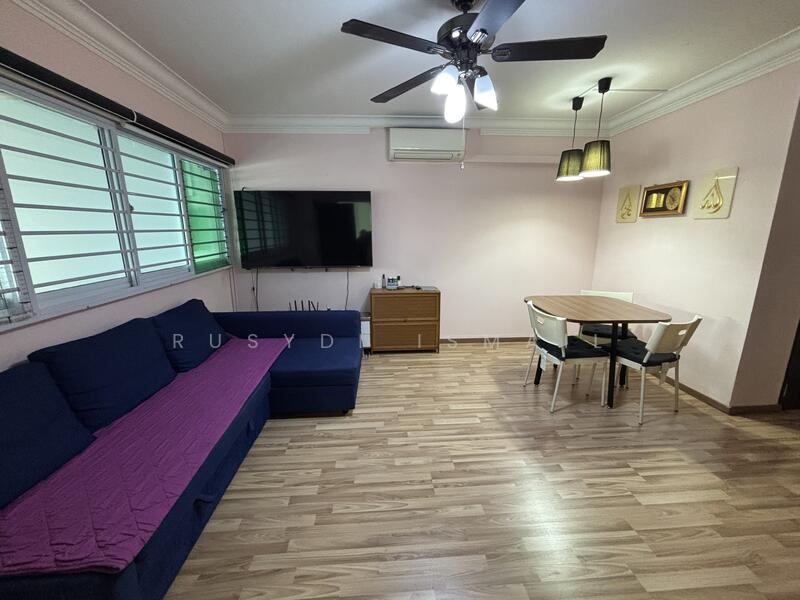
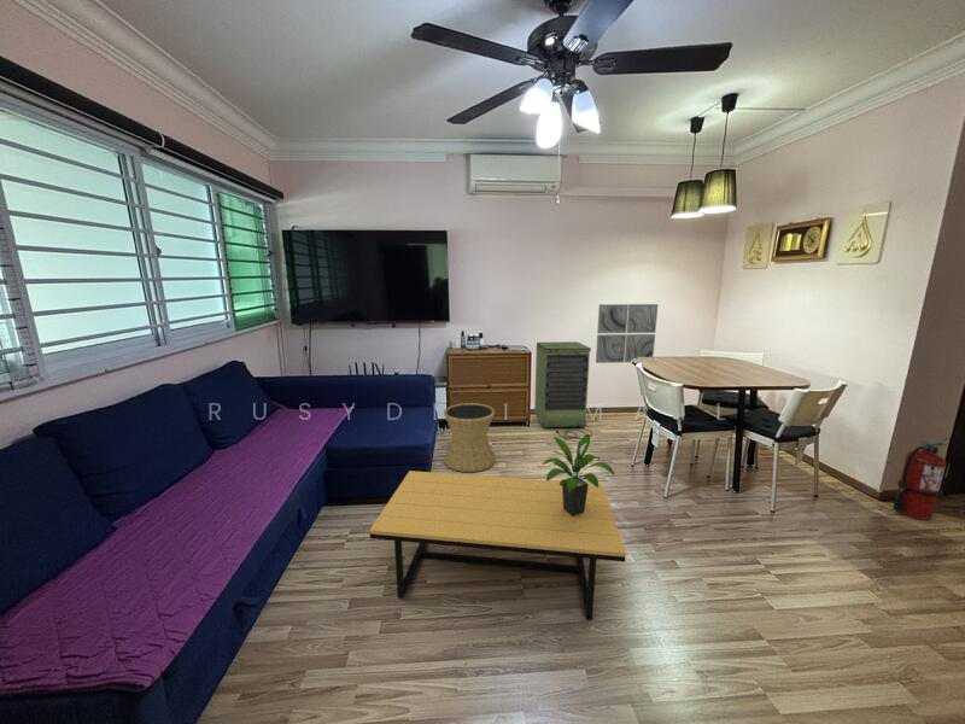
+ fire extinguisher (920, 475)
+ side table (469, 436)
+ wall art (626, 334)
+ storage cabinet (566, 387)
+ coffee table (497, 535)
+ potted plant (575, 477)
